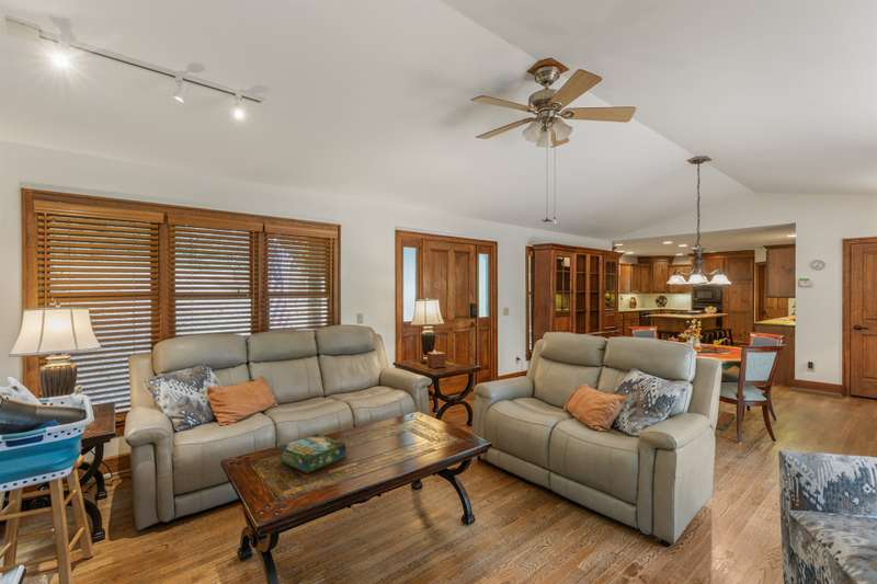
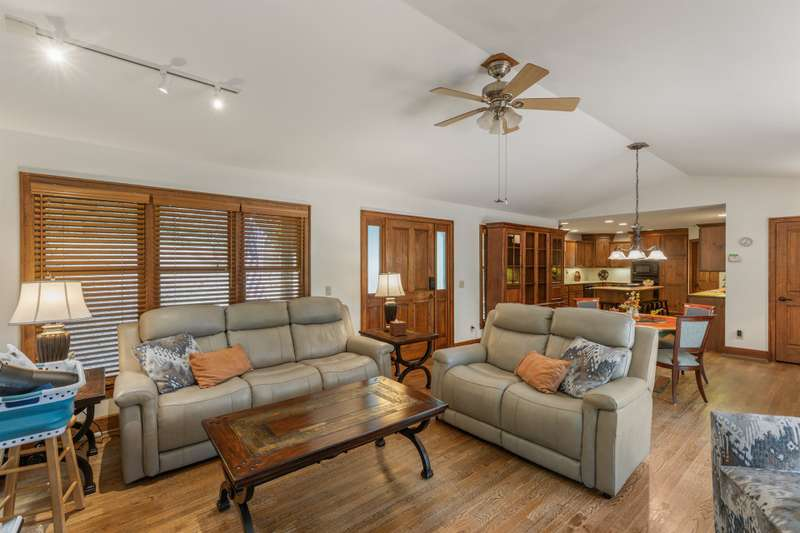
- board game (312, 451)
